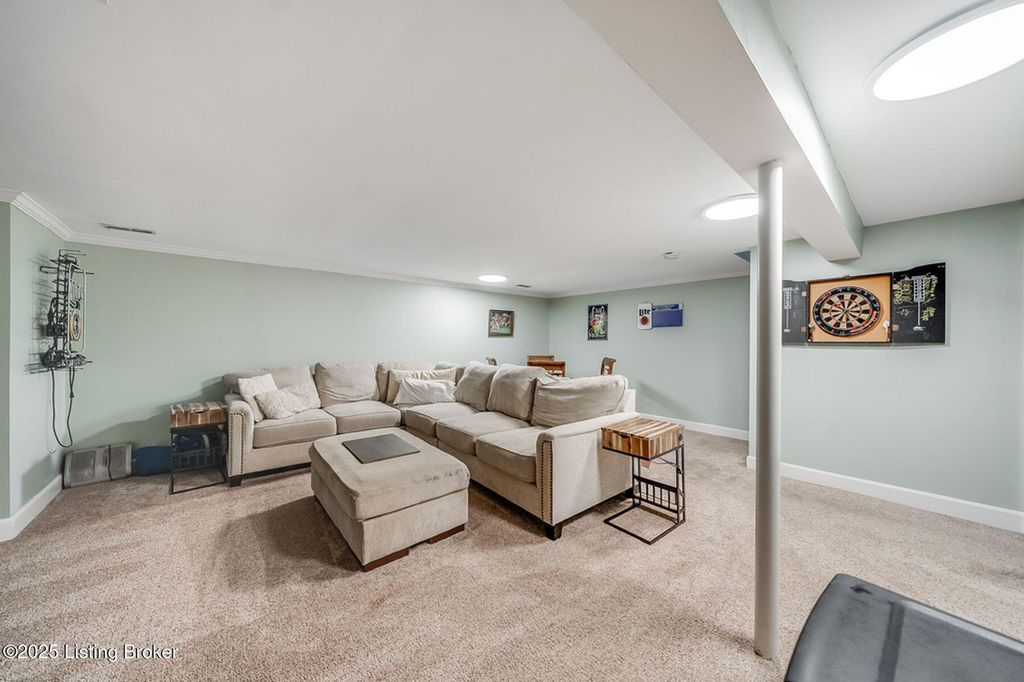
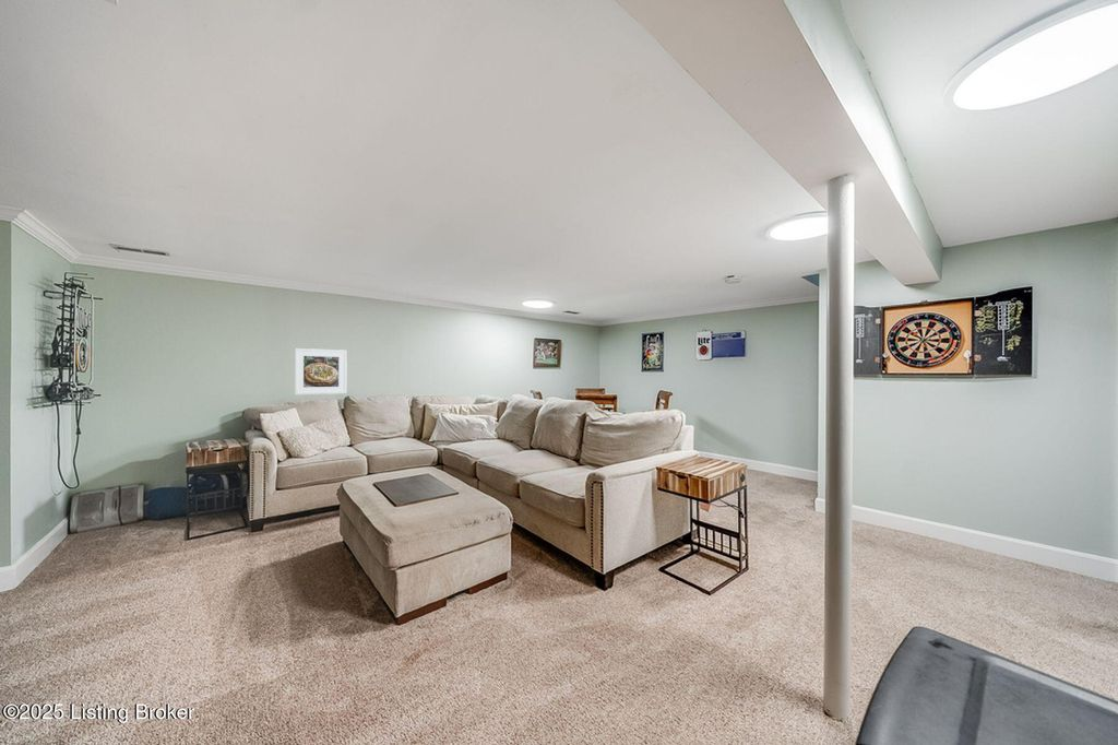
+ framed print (321, 371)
